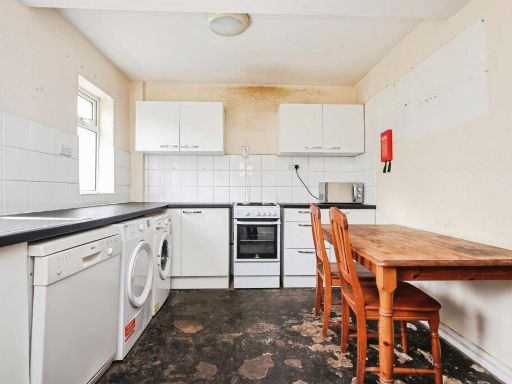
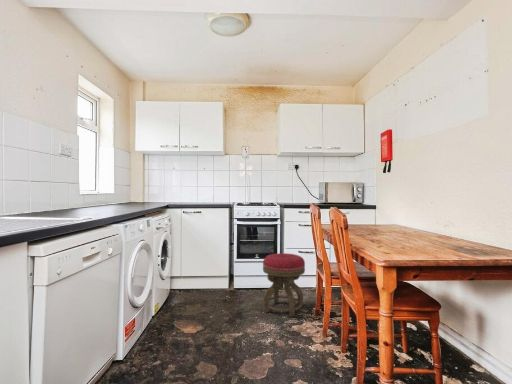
+ stool (283, 282)
